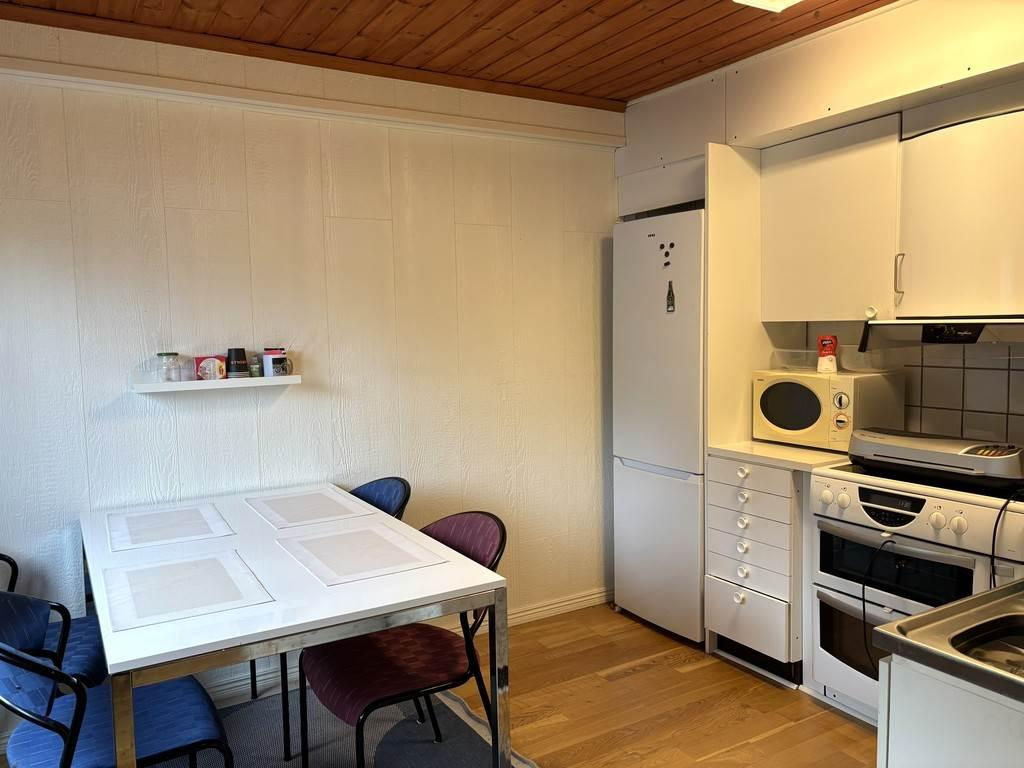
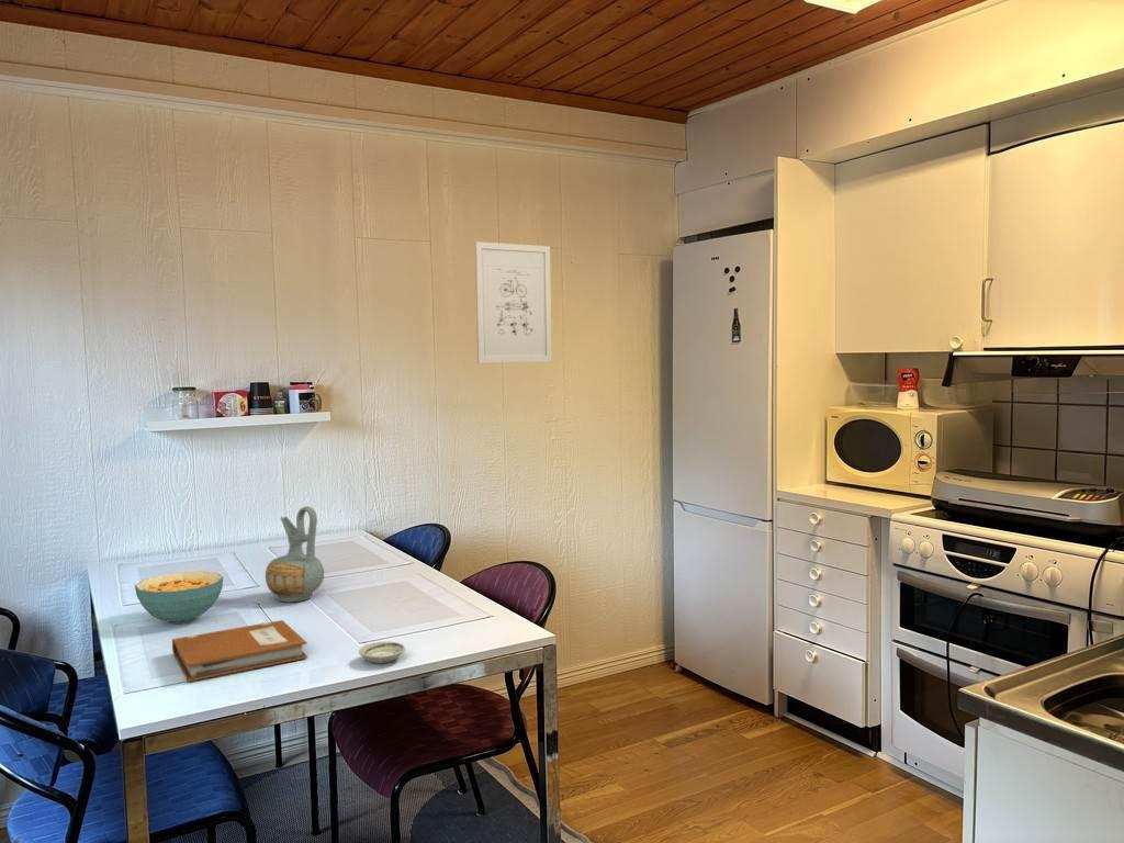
+ notebook (241, 647)
+ wall art (514, 303)
+ saucer (382, 653)
+ cereal bowl (180, 600)
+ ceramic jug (293, 551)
